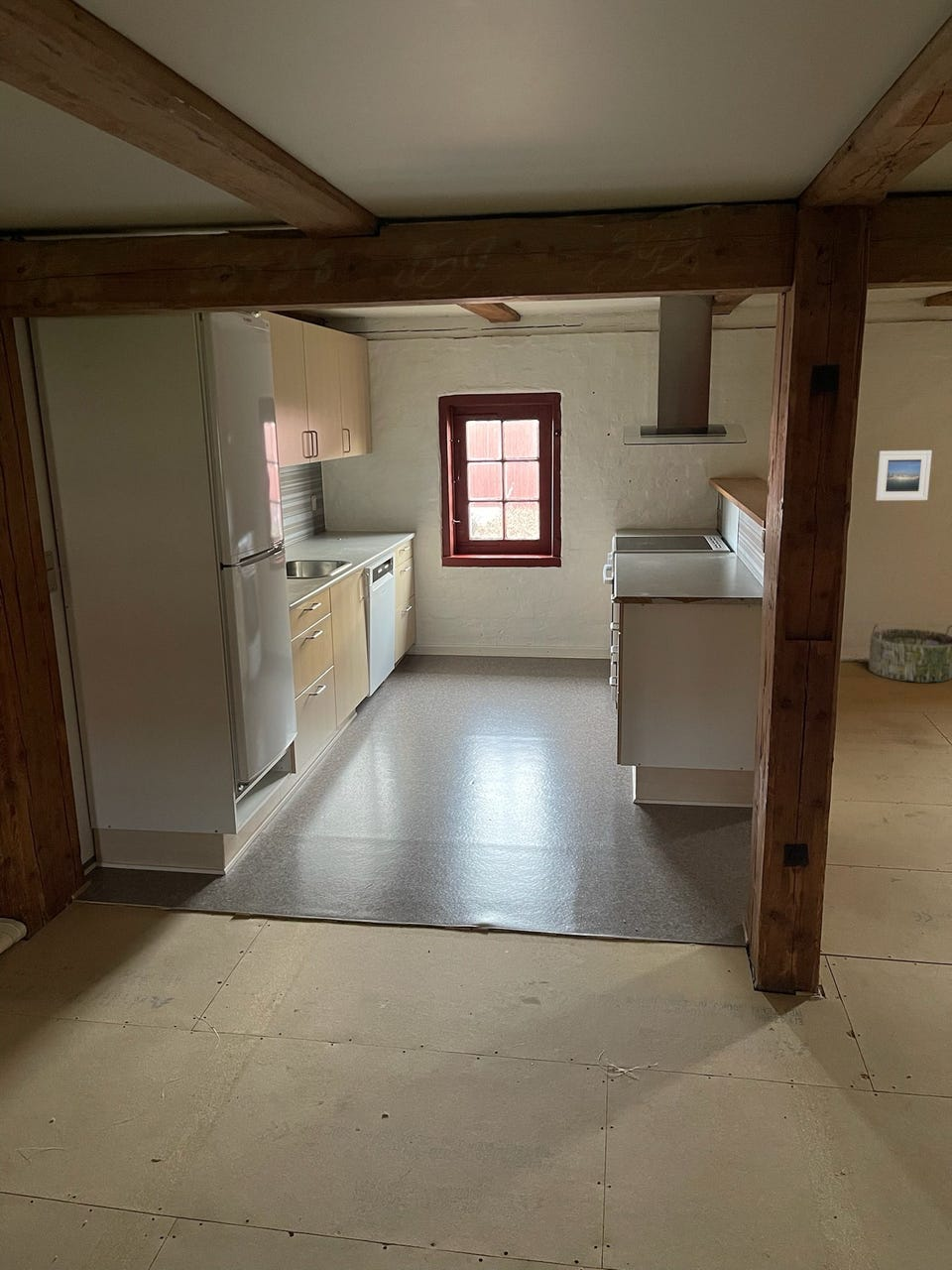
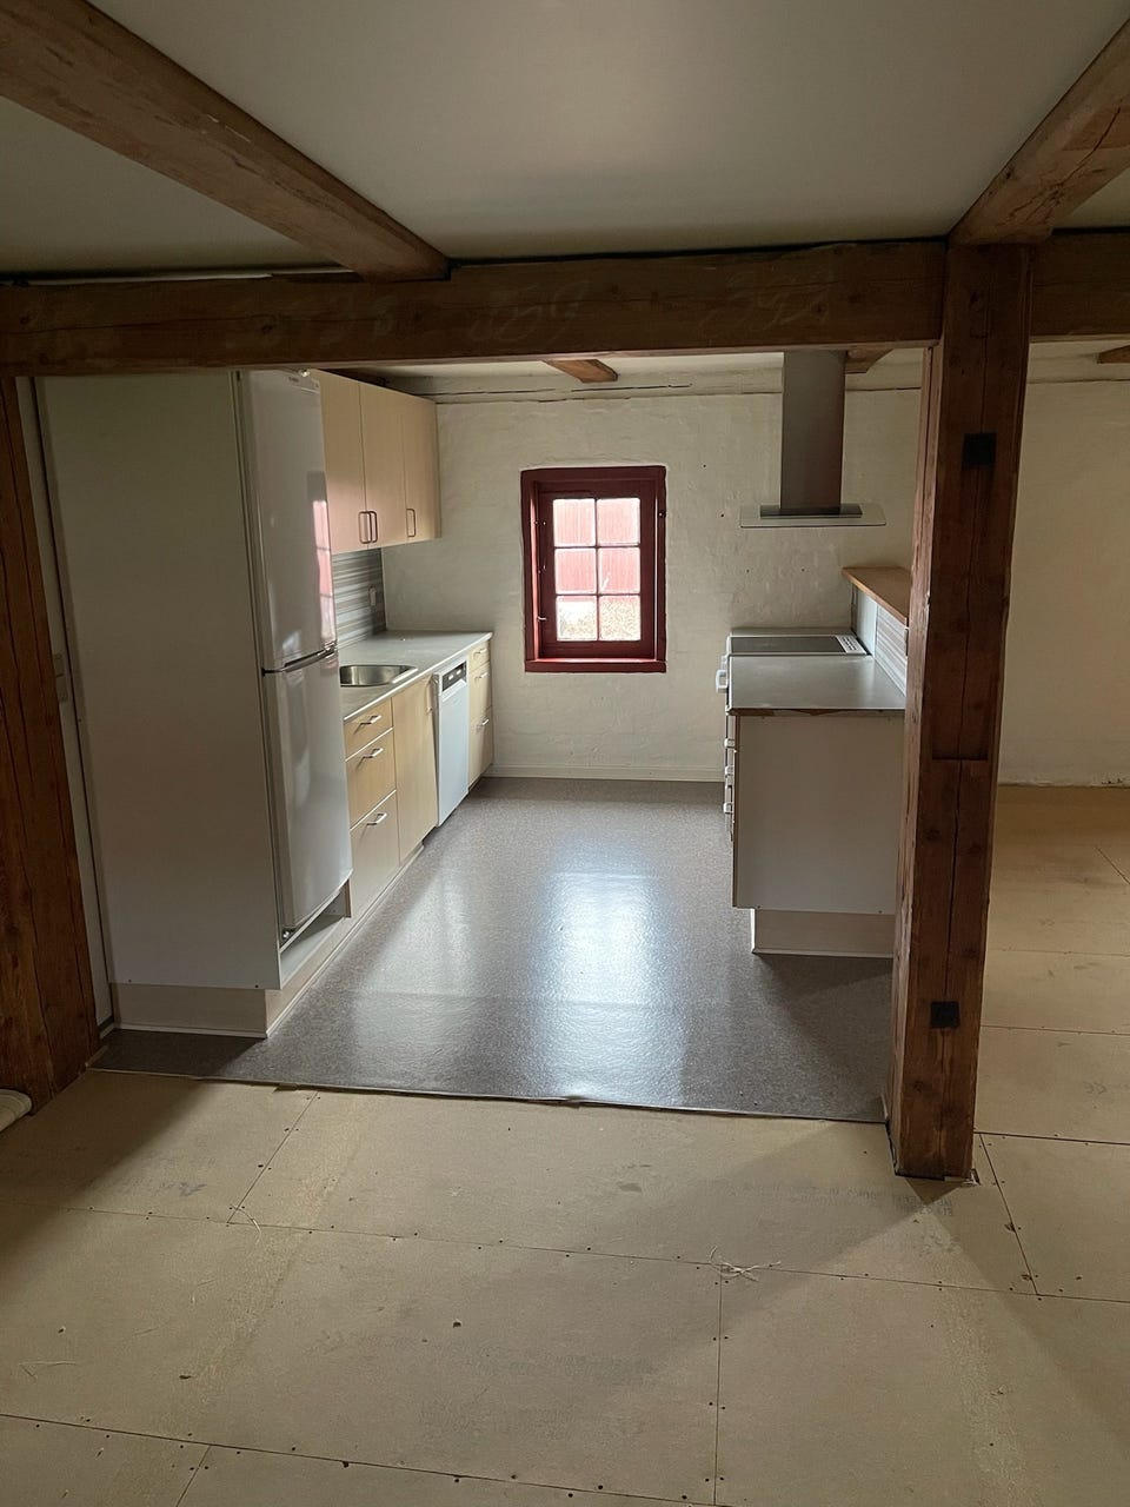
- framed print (902, 475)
- basket (912, 648)
